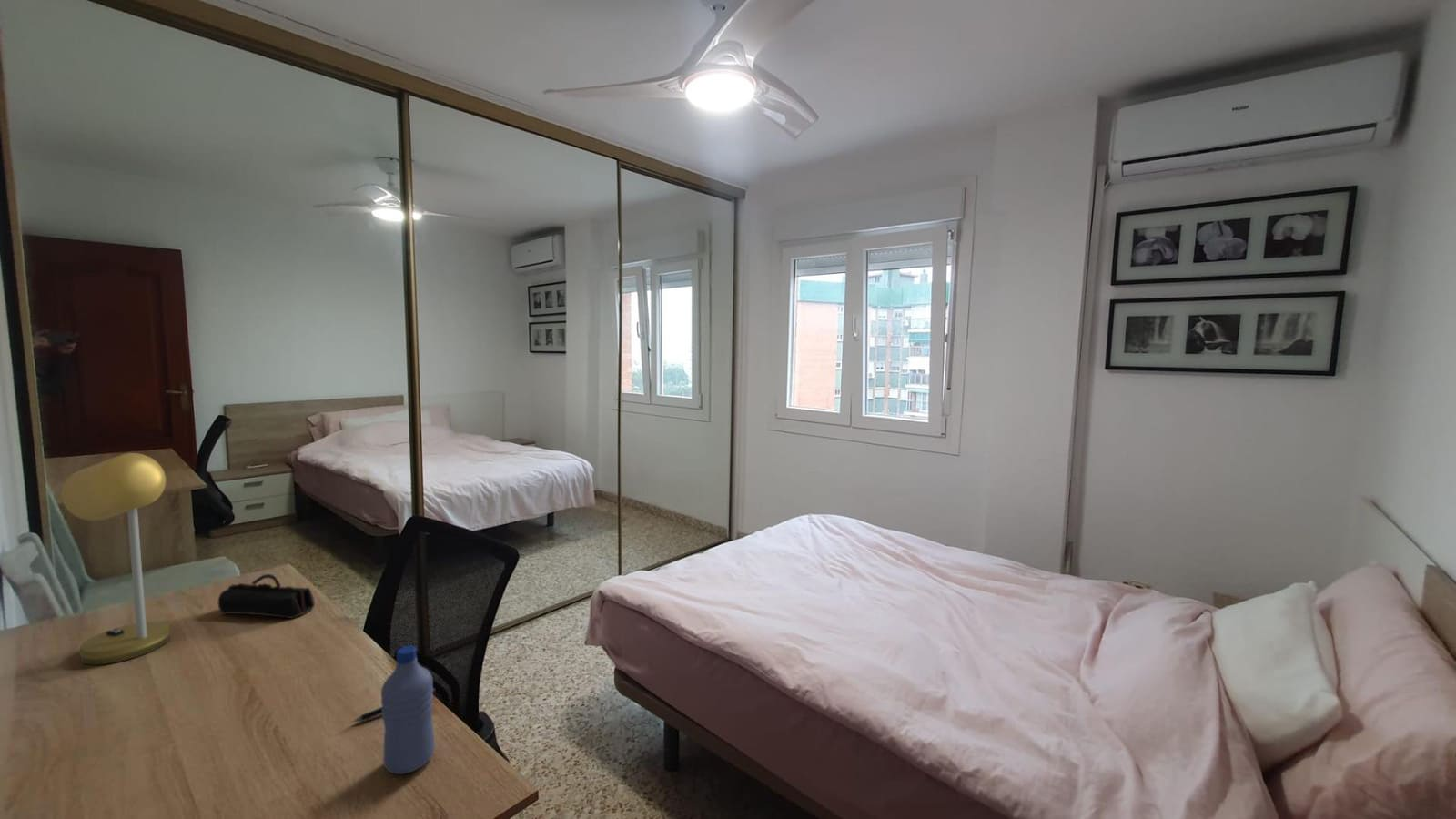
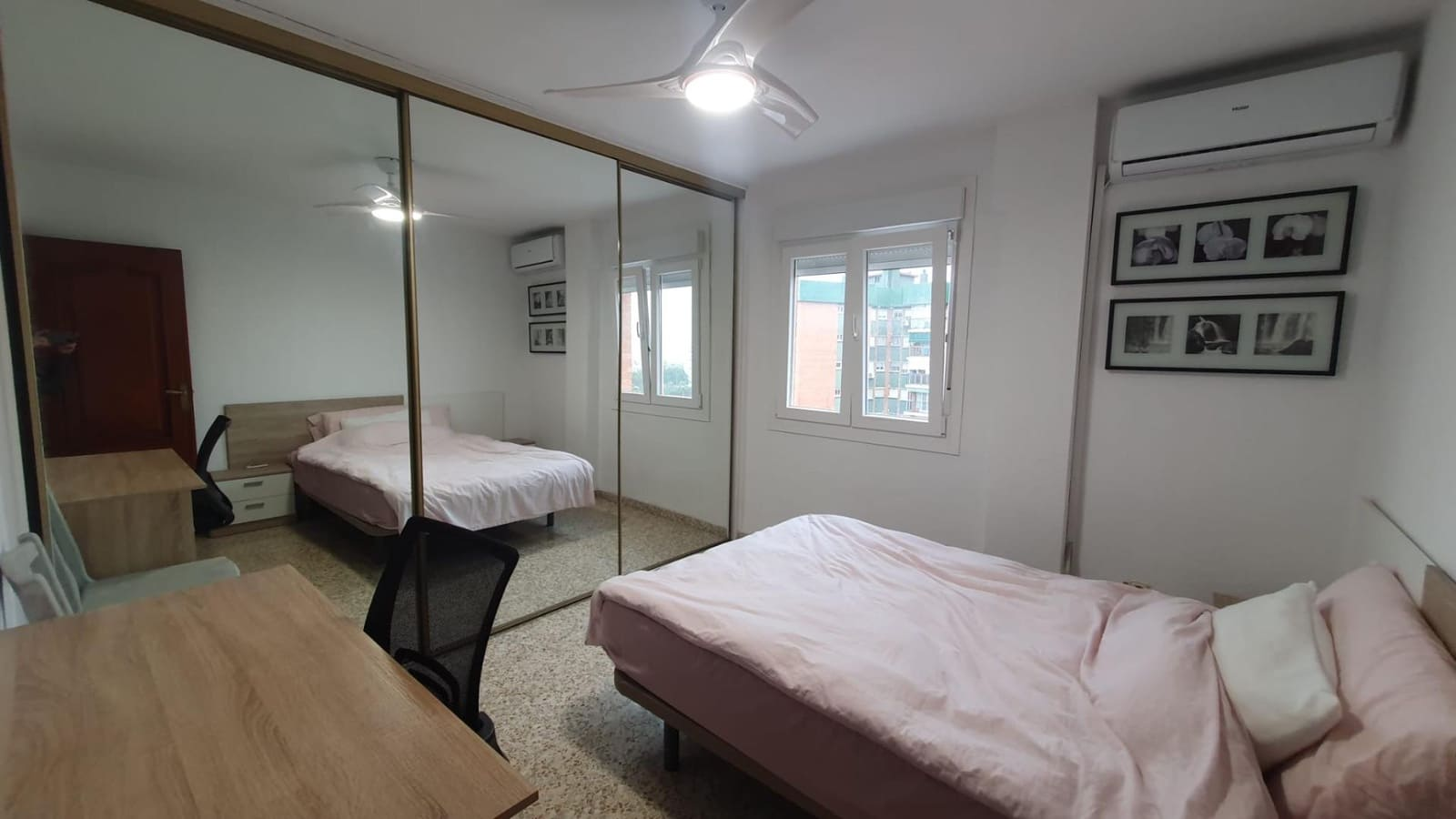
- pencil case (266, 593)
- desk lamp (130, 551)
- pen (381, 707)
- water bottle (408, 705)
